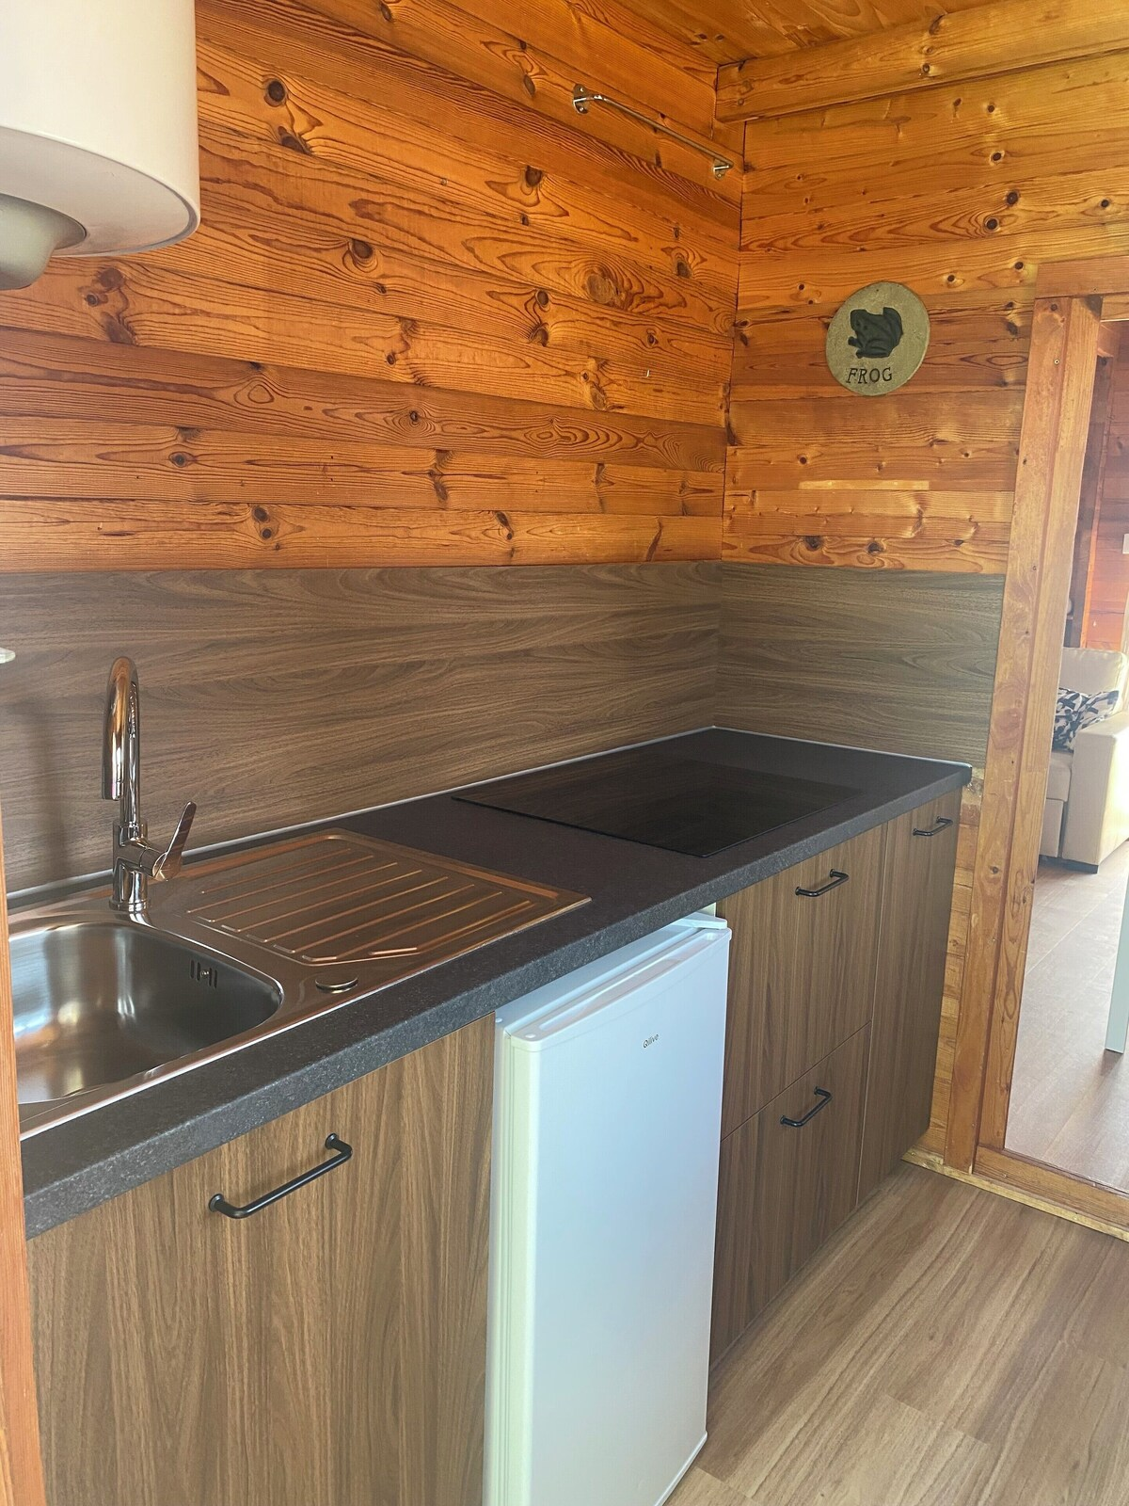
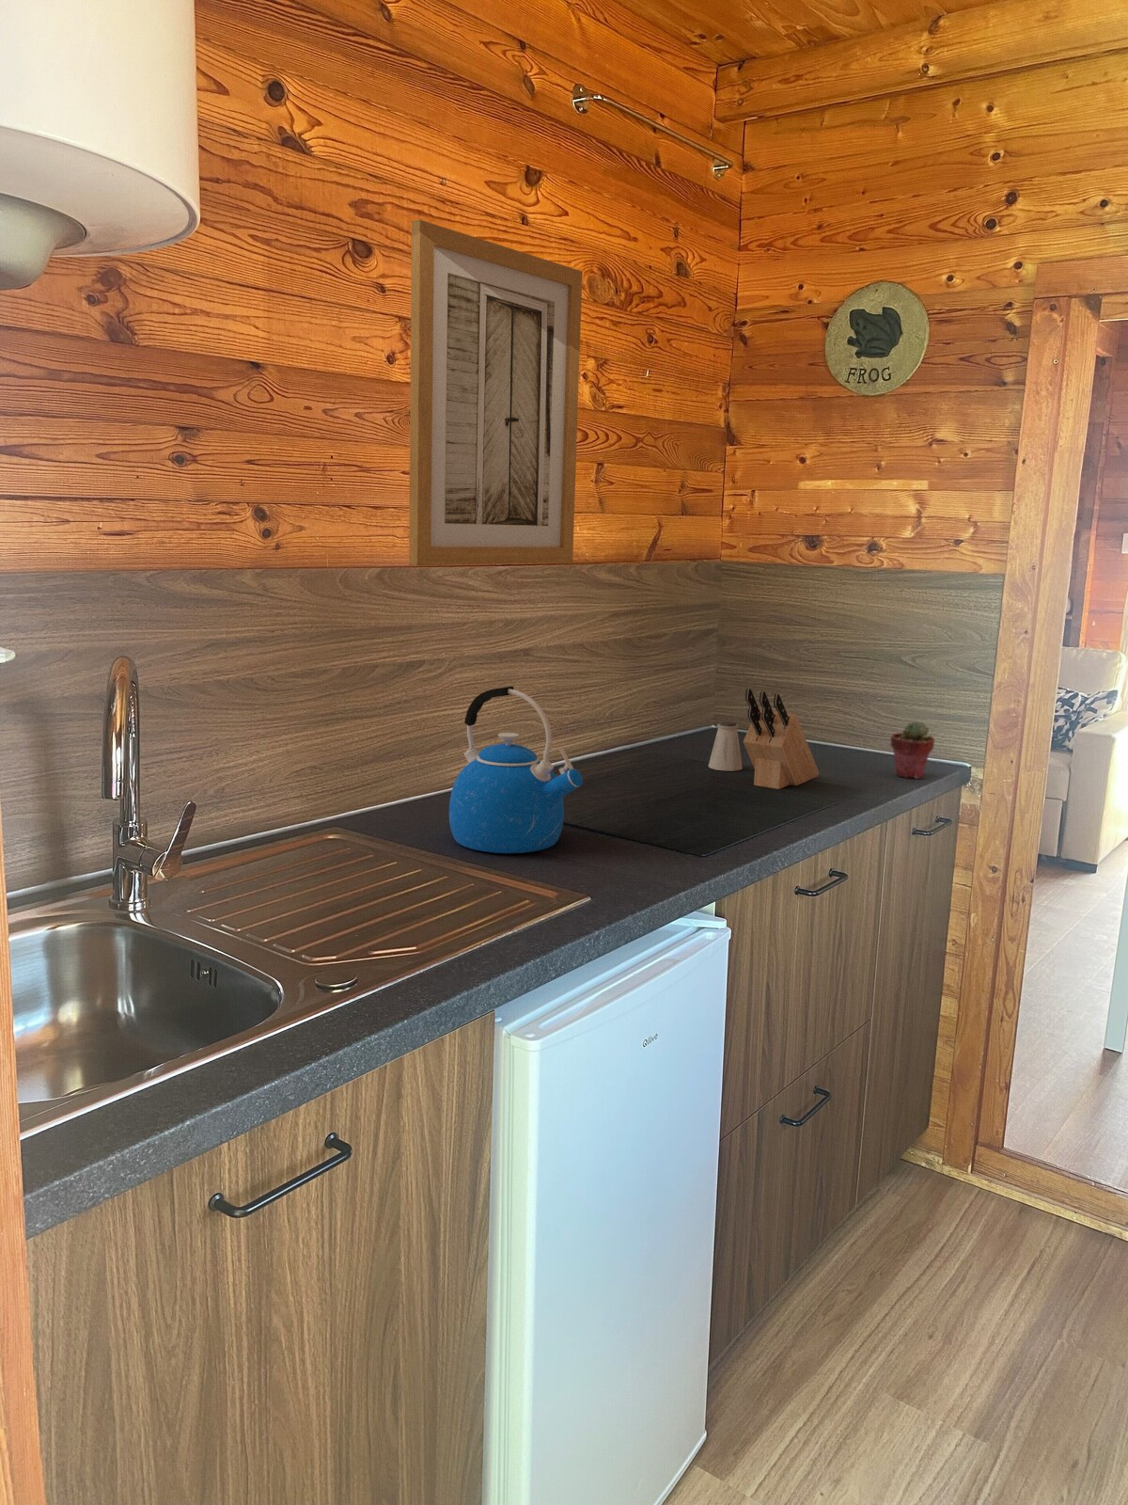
+ saltshaker (726, 744)
+ wall art (500, 409)
+ knife block (780, 735)
+ kettle (519, 766)
+ potted succulent (912, 748)
